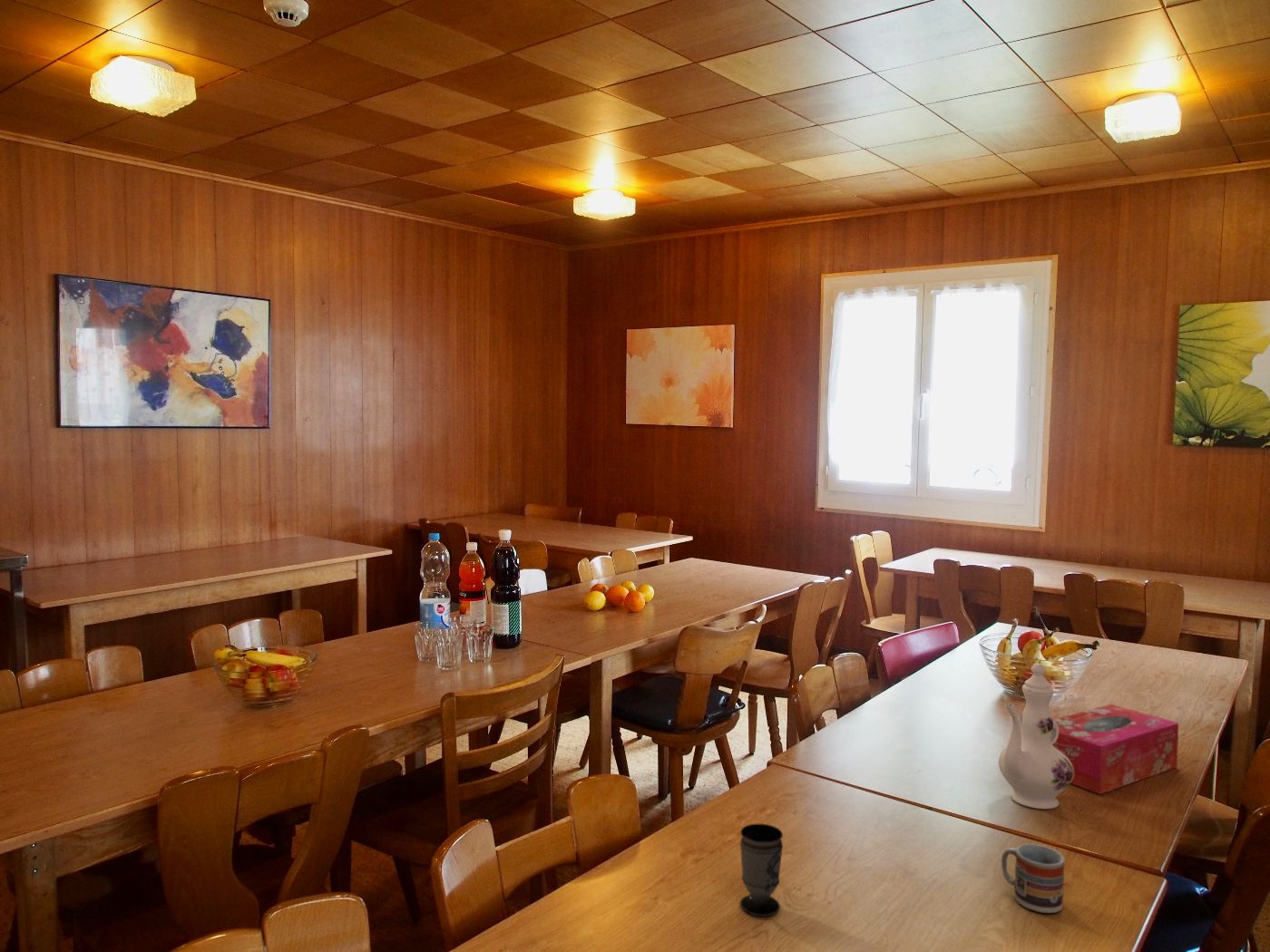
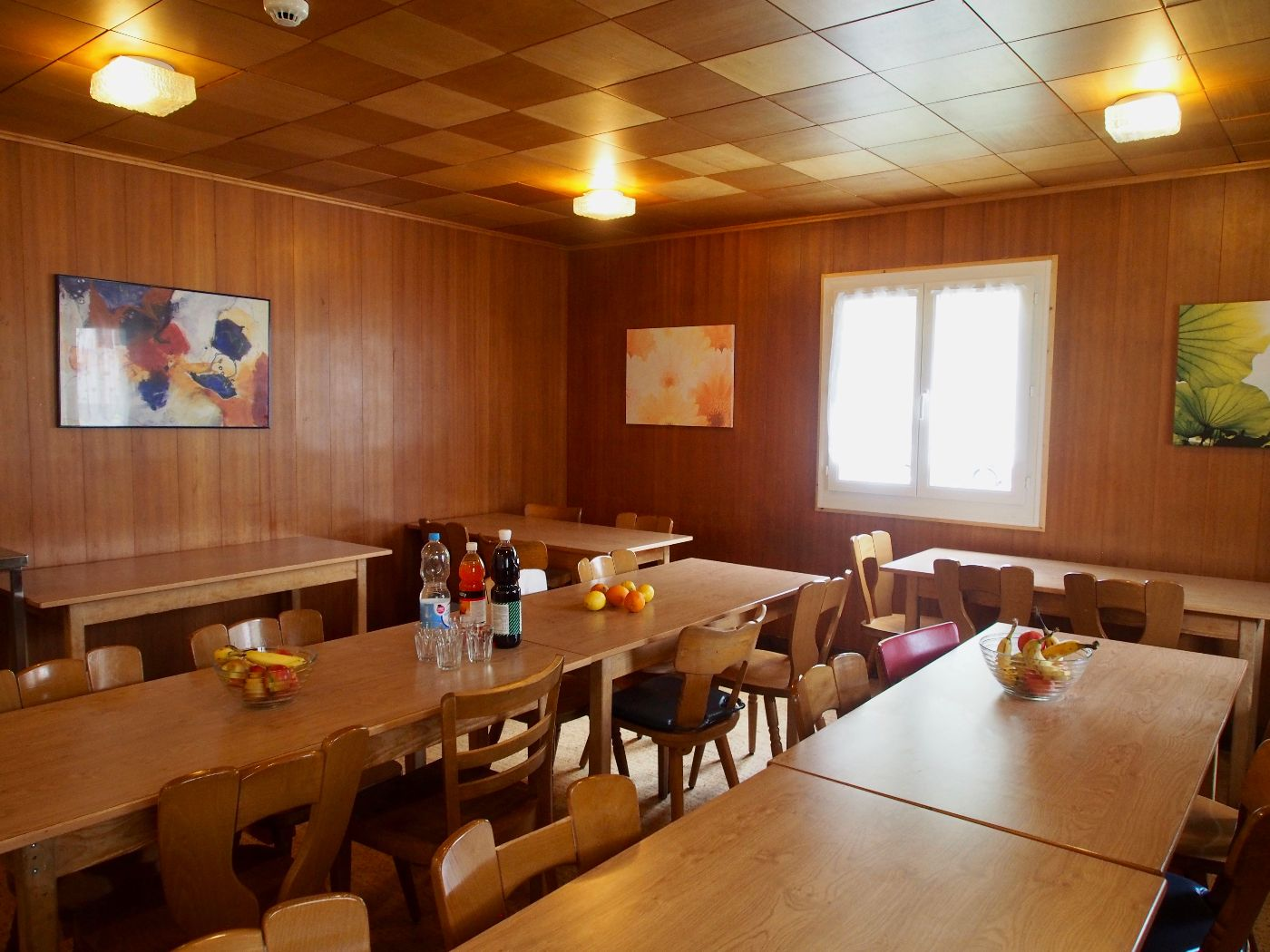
- cup (1031, 874)
- tissue box (1106, 745)
- cup (761, 869)
- chinaware (1031, 733)
